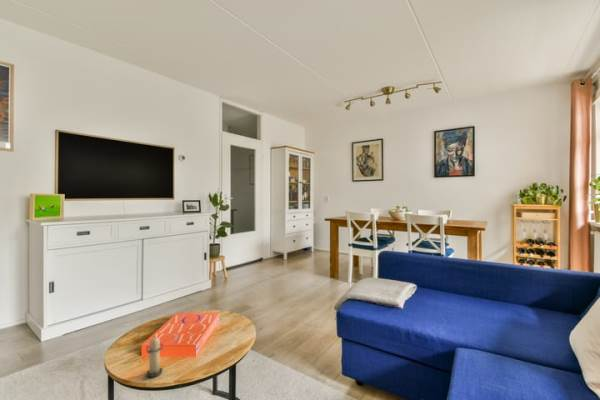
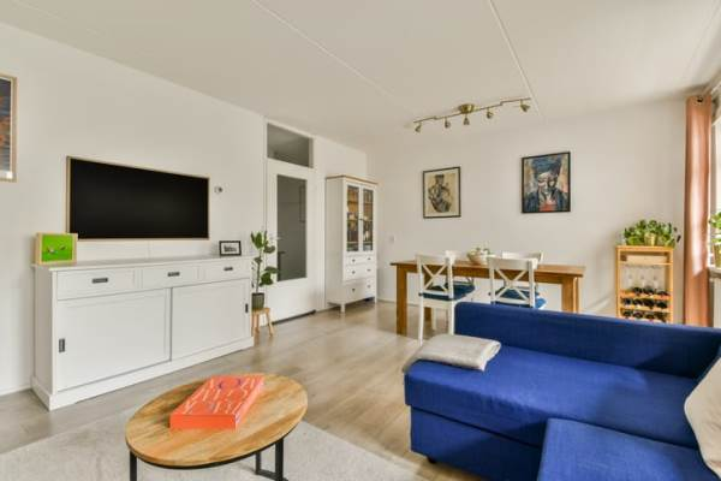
- candle (154, 354)
